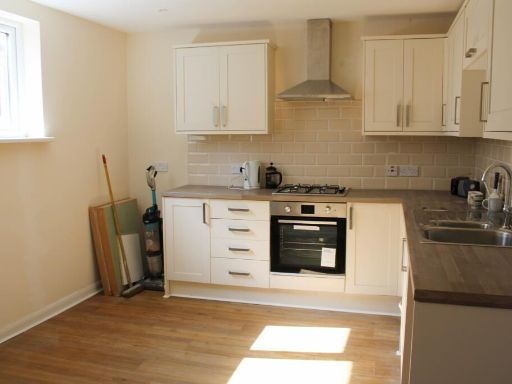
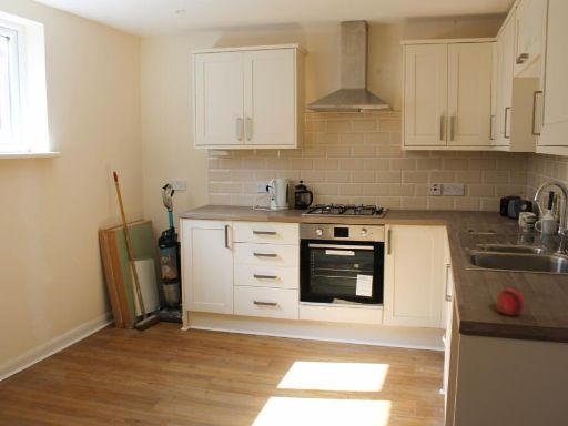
+ fruit (509, 301)
